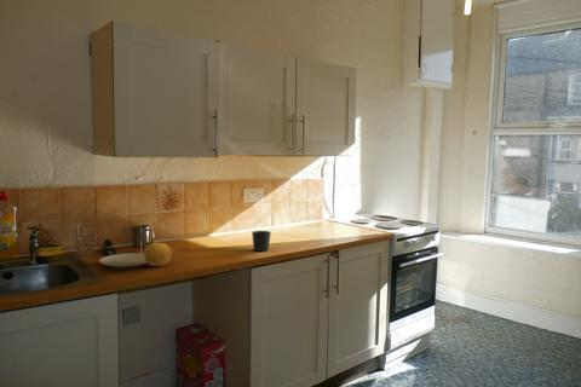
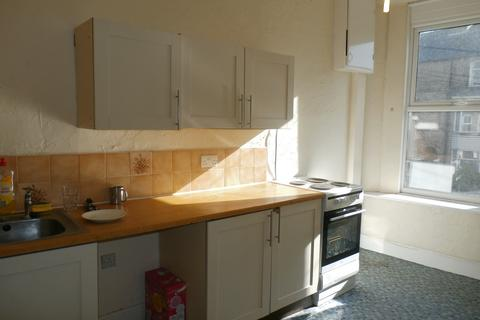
- fruit (157, 254)
- cup (259, 241)
